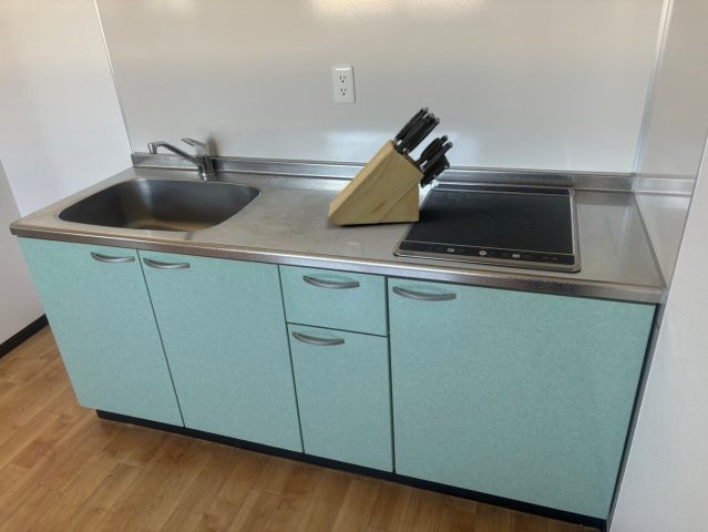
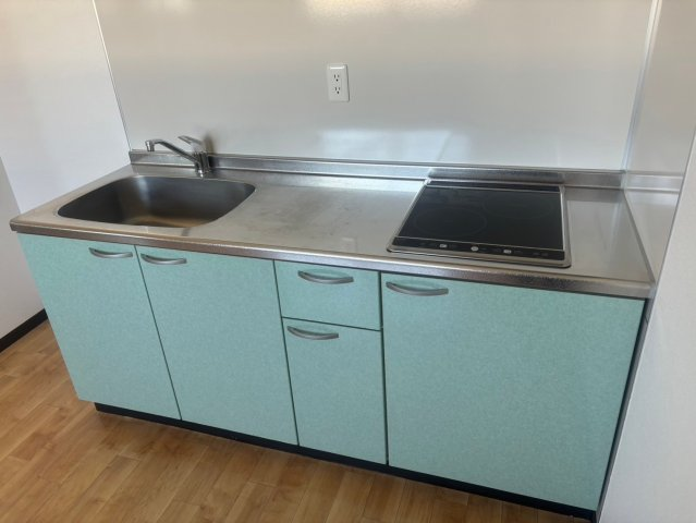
- knife block (388, 165)
